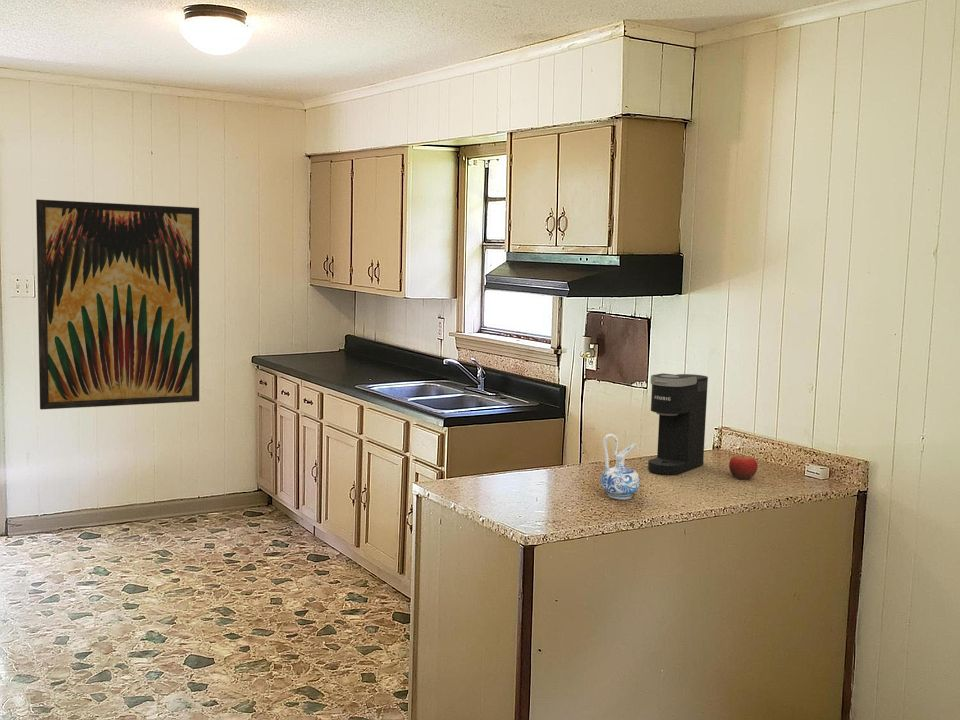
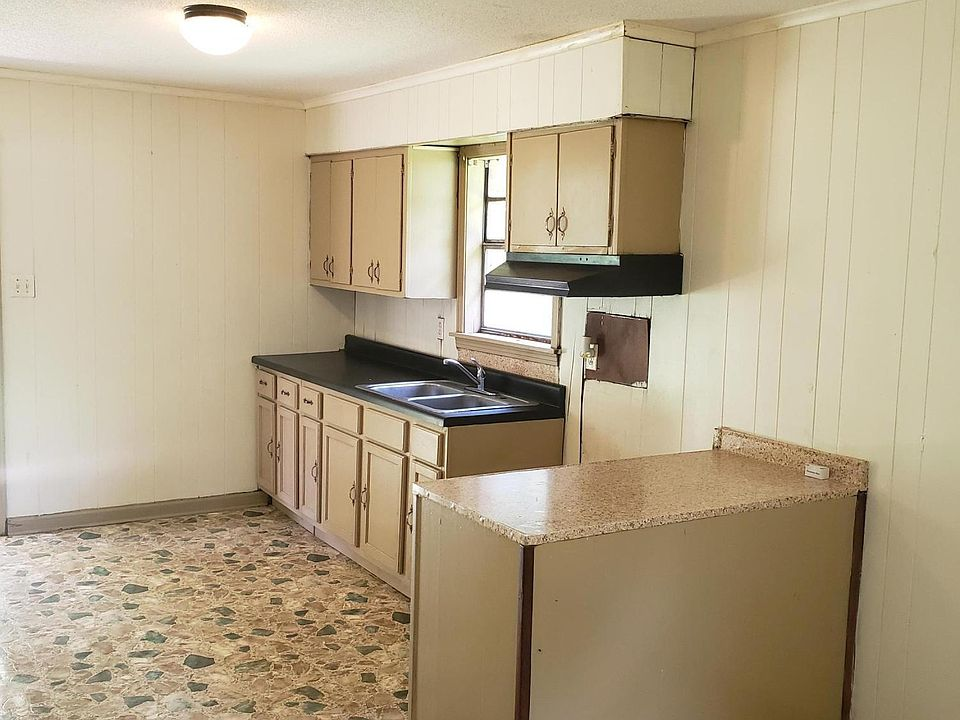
- fruit (743, 465)
- ceramic pitcher (620, 465)
- coffee maker (677, 421)
- wall art (121, 305)
